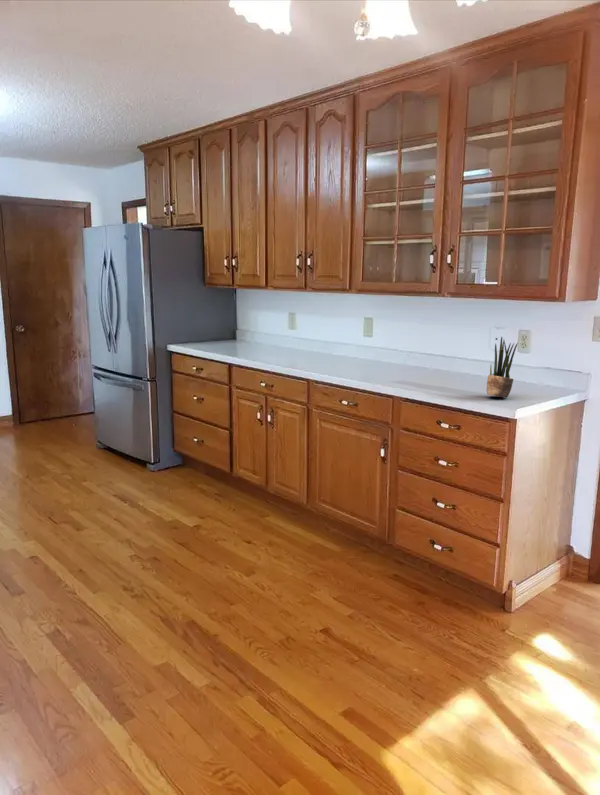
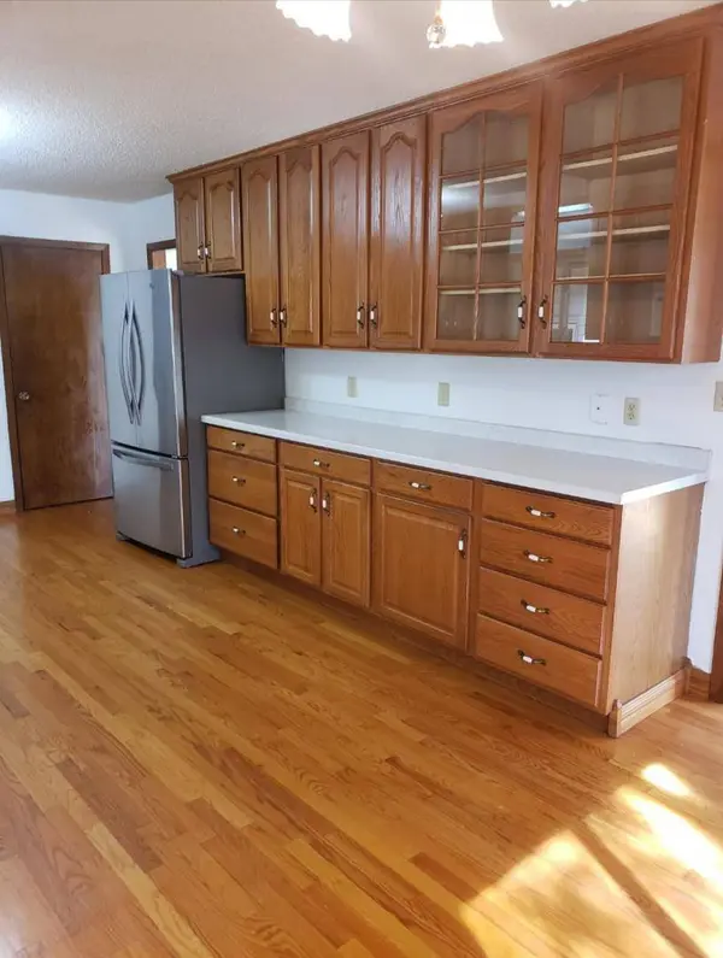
- potted plant (502, 367)
